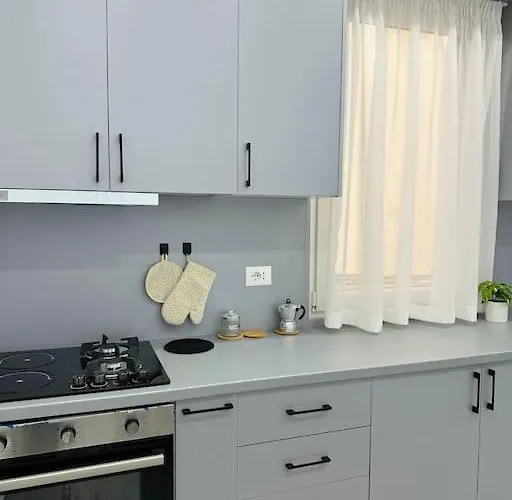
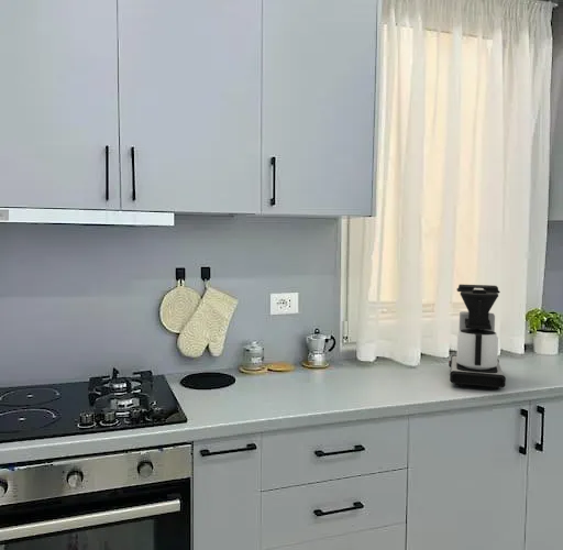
+ coffee maker (476, 332)
